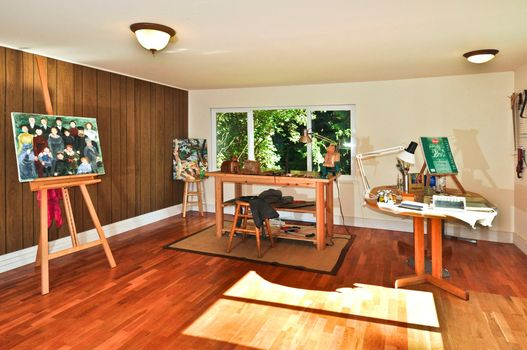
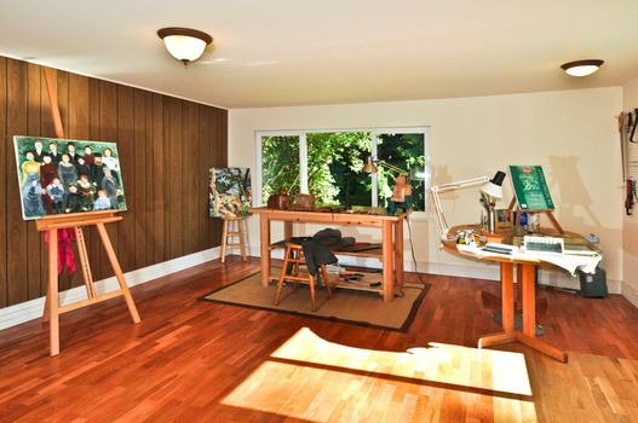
+ vacuum cleaner (596, 267)
